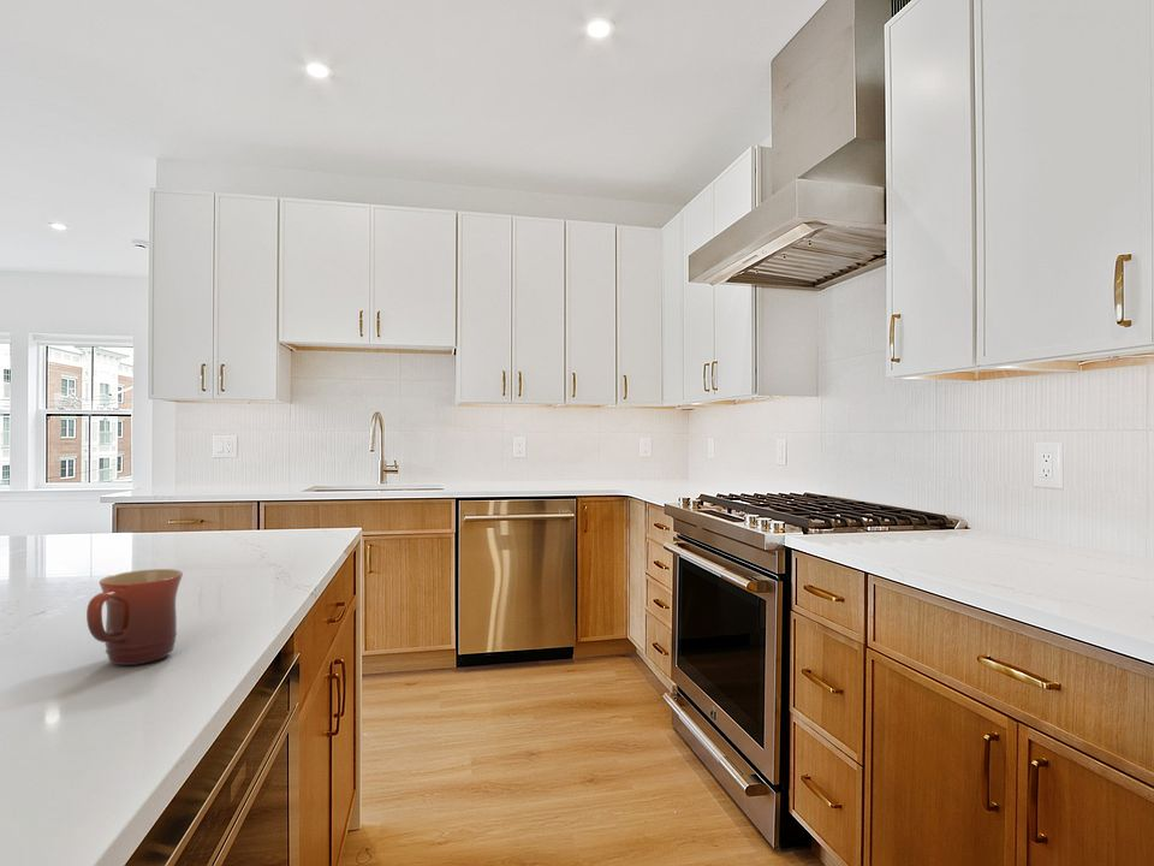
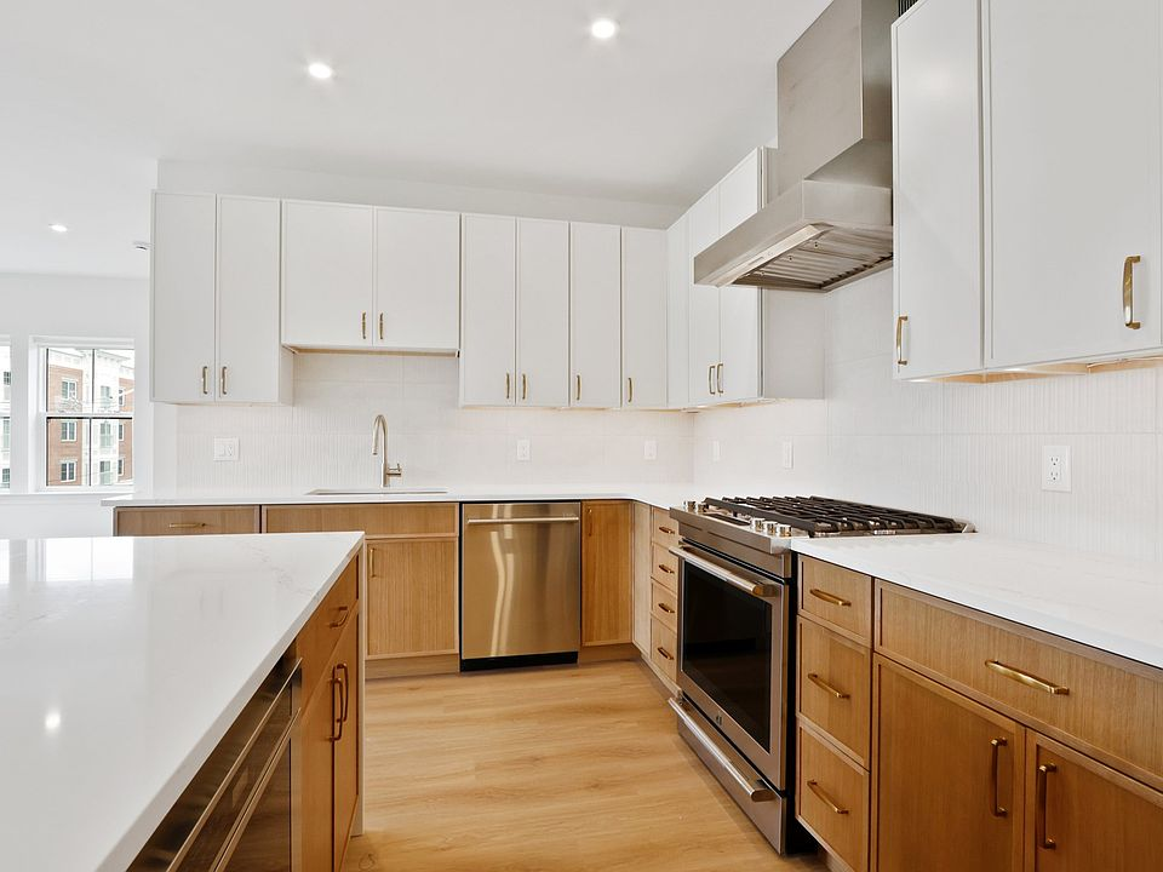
- mug (131, 619)
